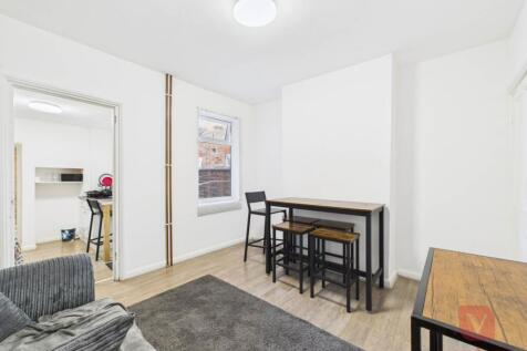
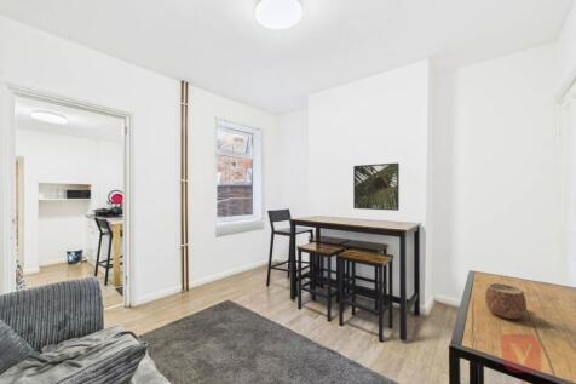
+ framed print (375, 187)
+ mug (506, 299)
